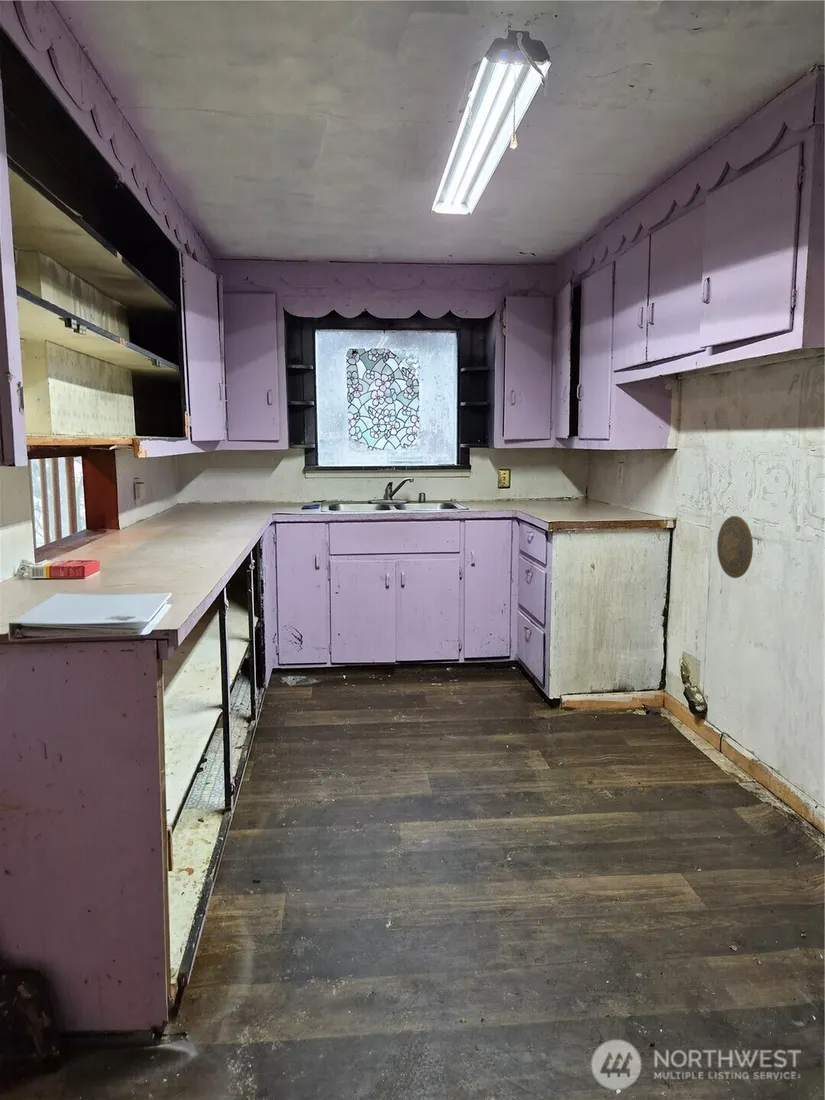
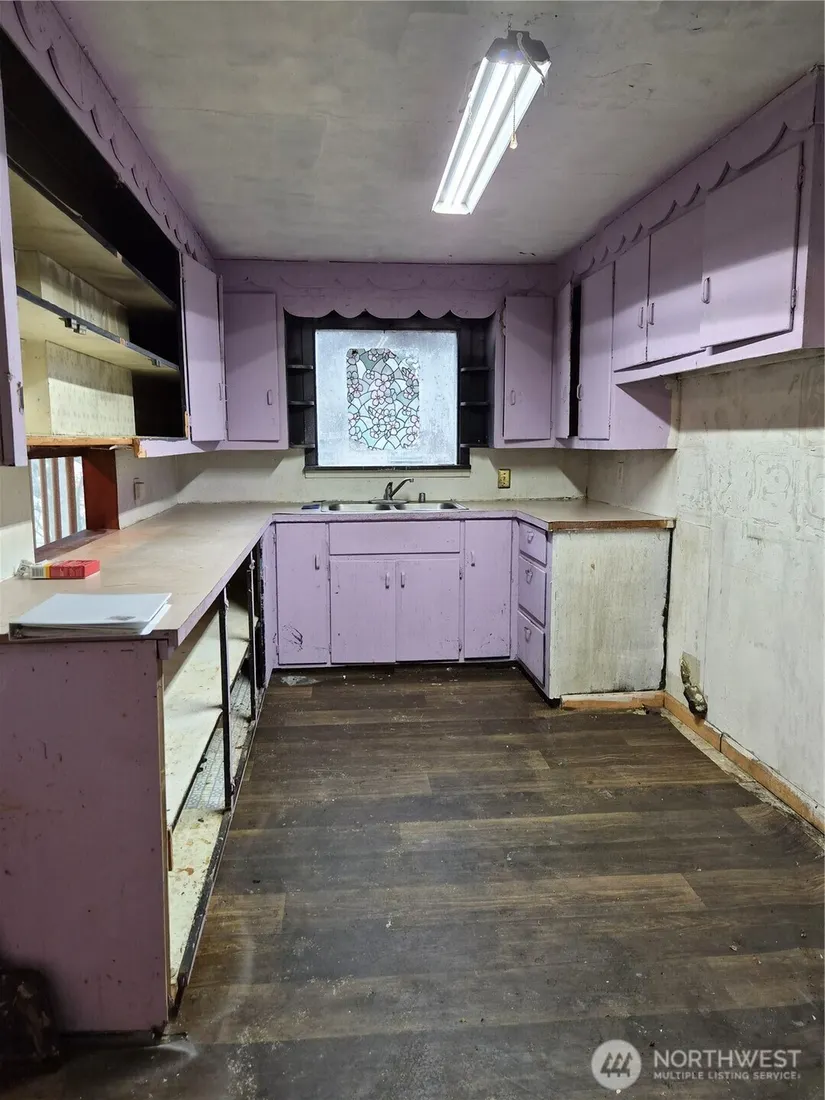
- decorative plate (731, 547)
